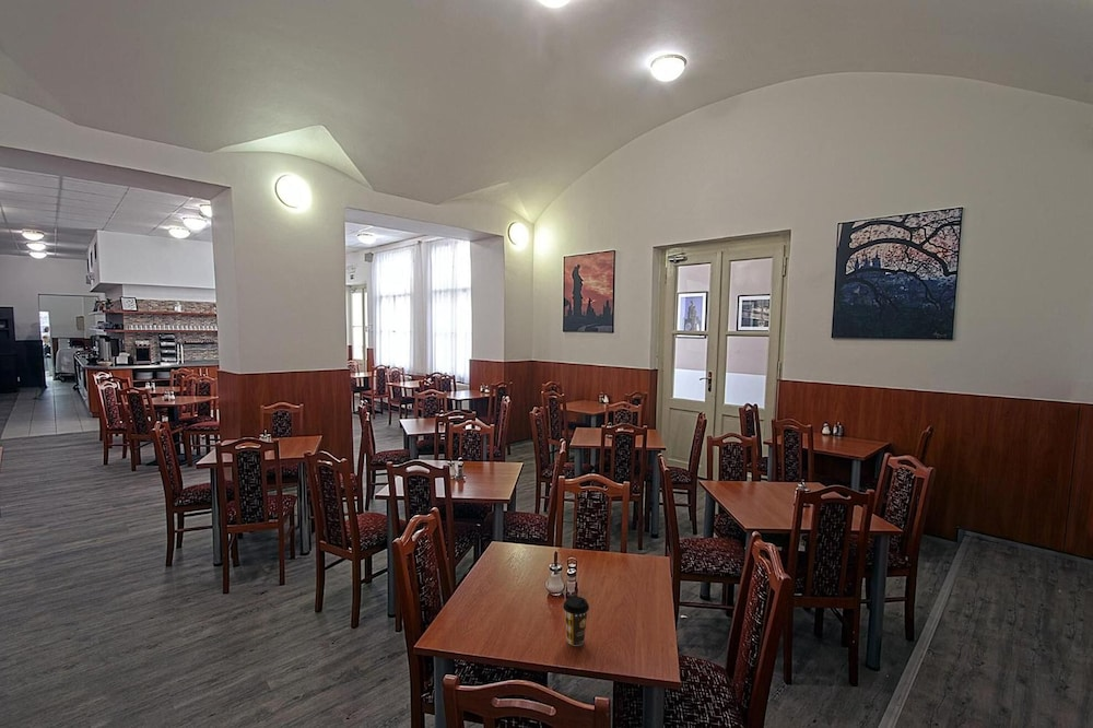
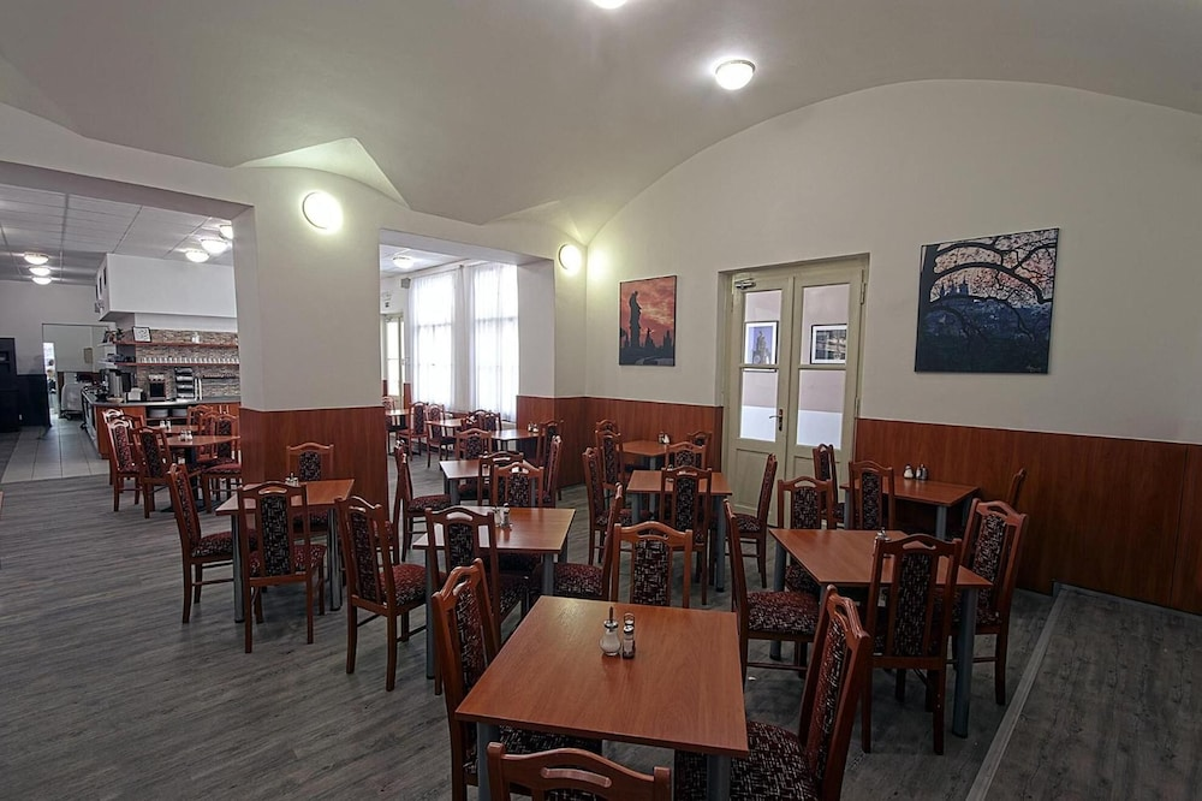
- coffee cup (575, 621)
